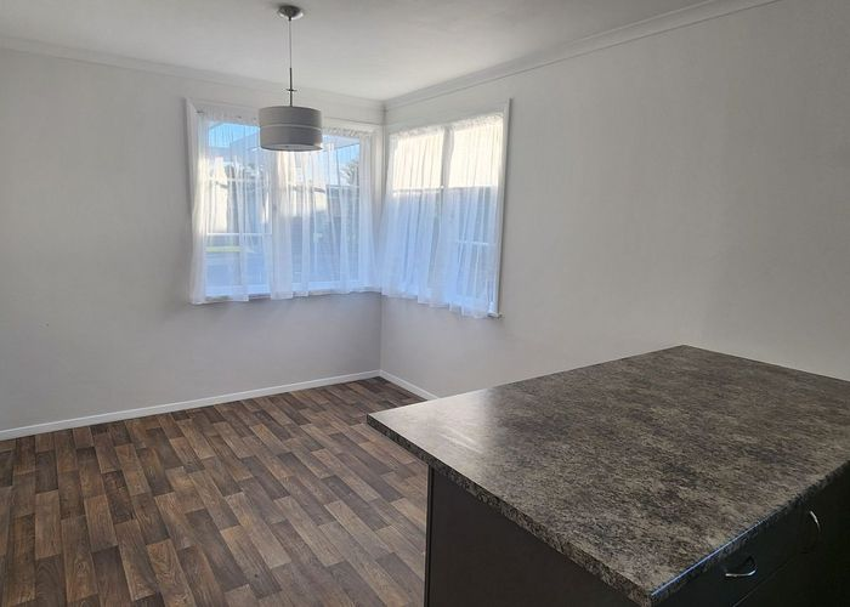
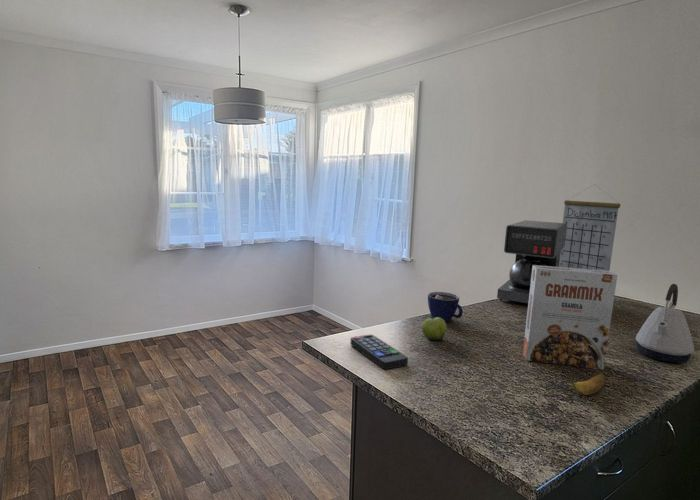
+ cereal box (567, 316)
+ kettle (667, 320)
+ coffee maker (534, 260)
+ cup (446, 308)
+ banana (588, 382)
+ calendar (587, 230)
+ fruit (434, 327)
+ remote control (377, 350)
